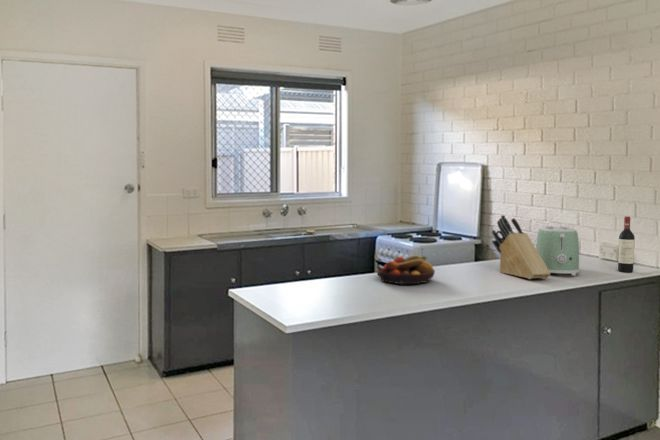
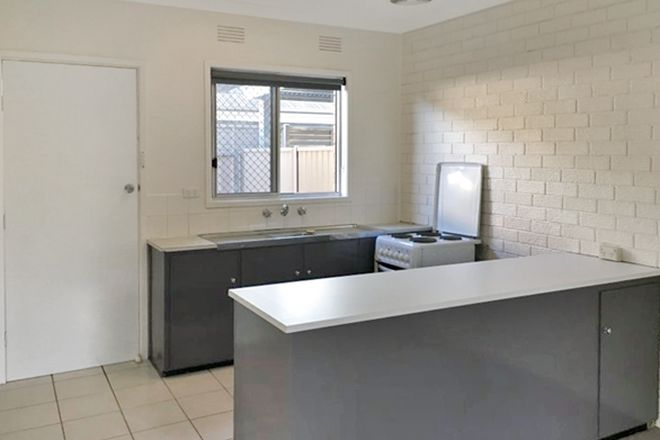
- wine bottle (626, 244)
- toaster (557, 249)
- fruit bowl (405, 267)
- knife block (519, 245)
